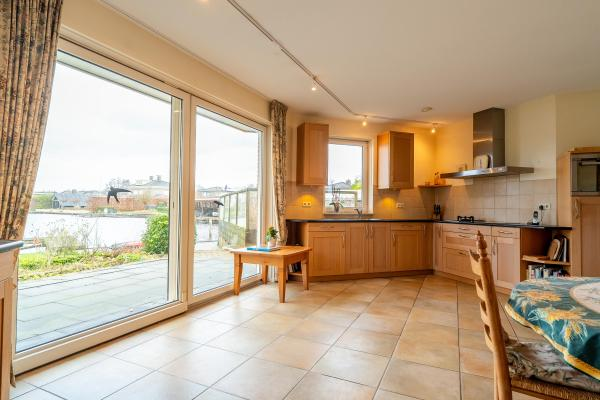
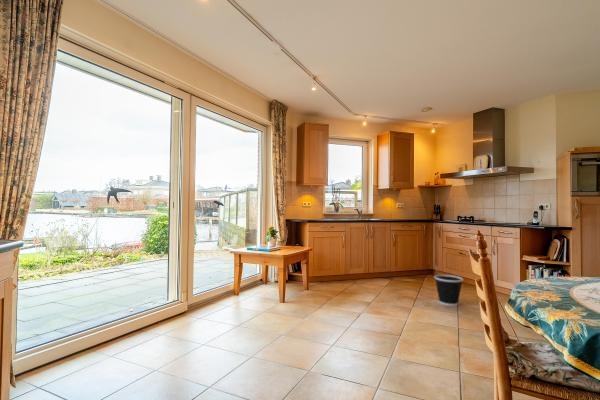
+ wastebasket (448, 290)
